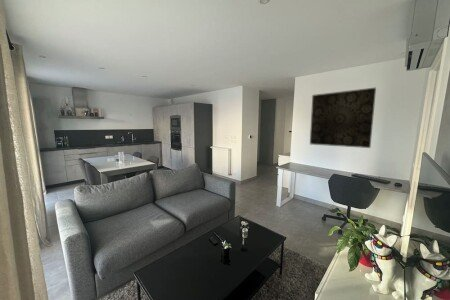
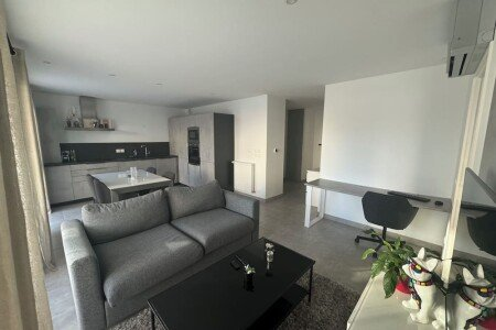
- wall art (339, 119)
